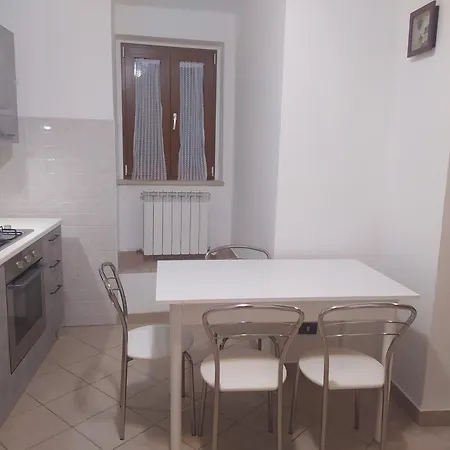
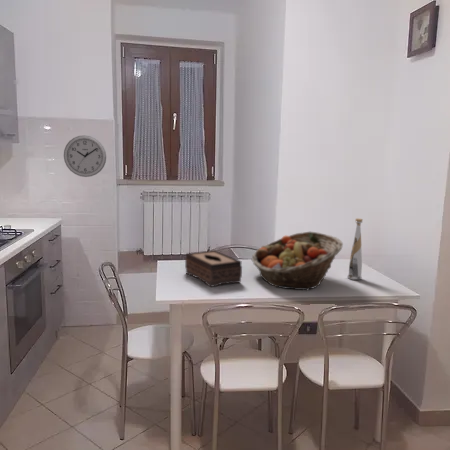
+ wall clock (85, 156)
+ tissue box (212, 267)
+ bottle (356, 248)
+ fruit basket (295, 258)
